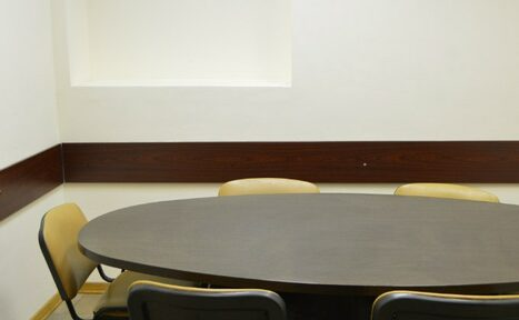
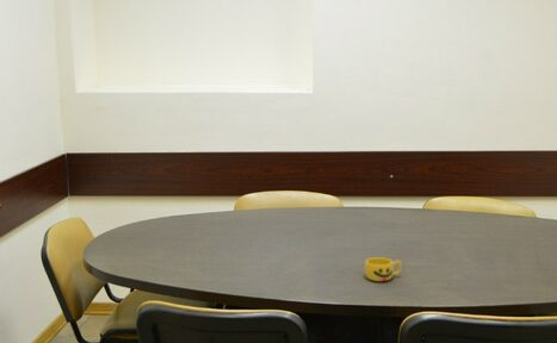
+ cup (383, 269)
